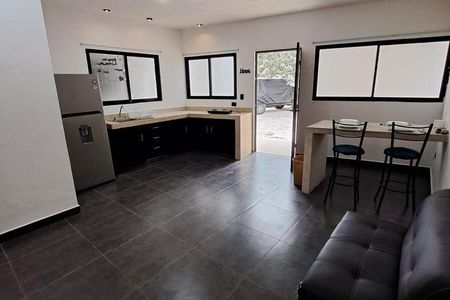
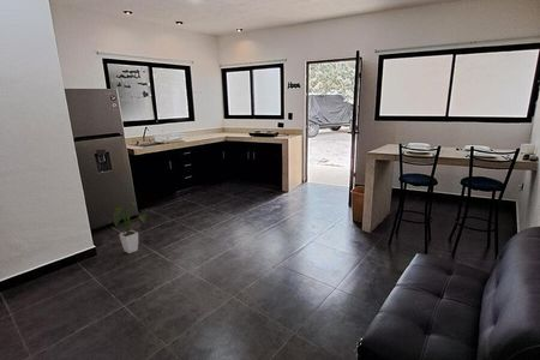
+ house plant (131, 227)
